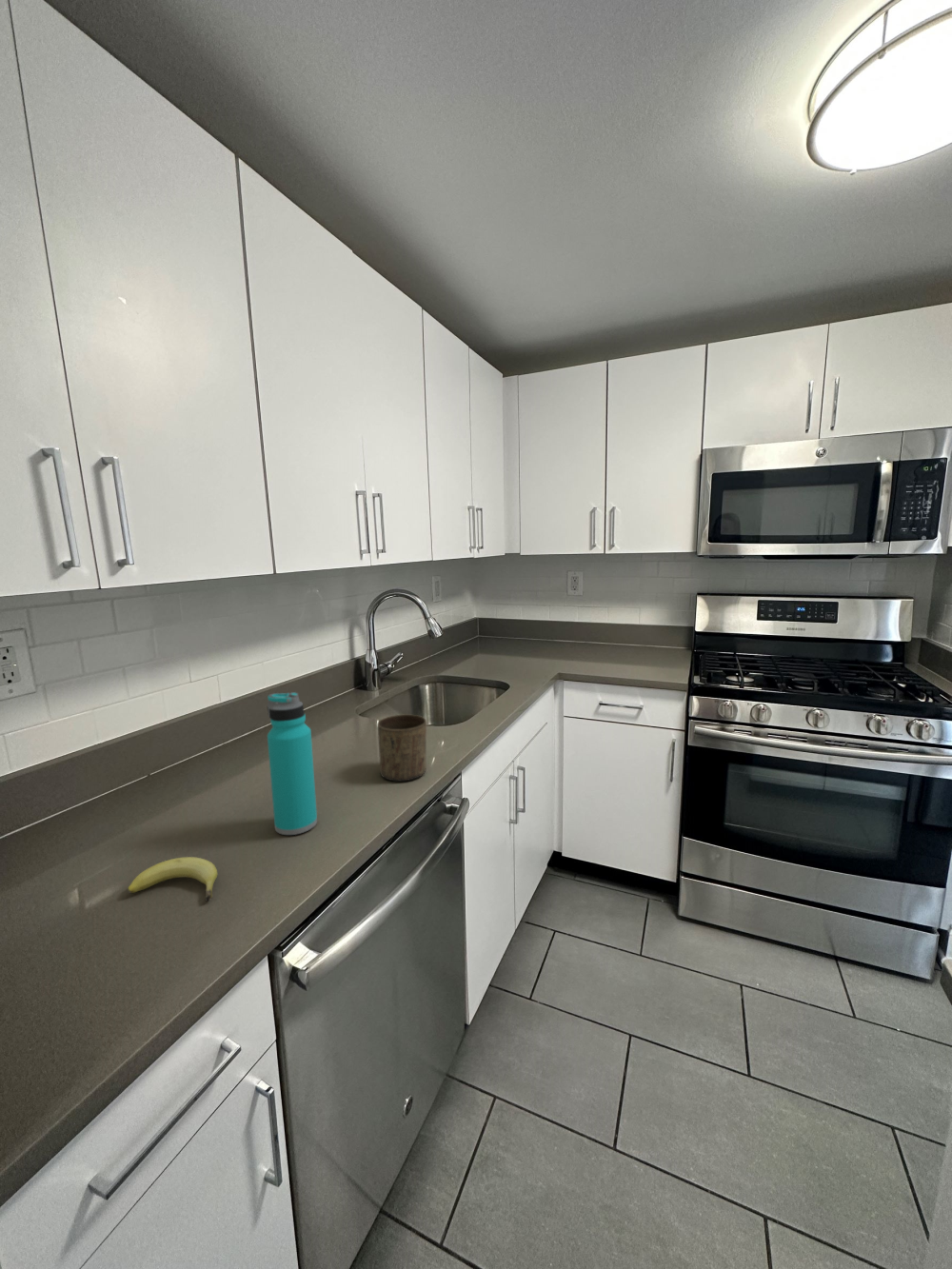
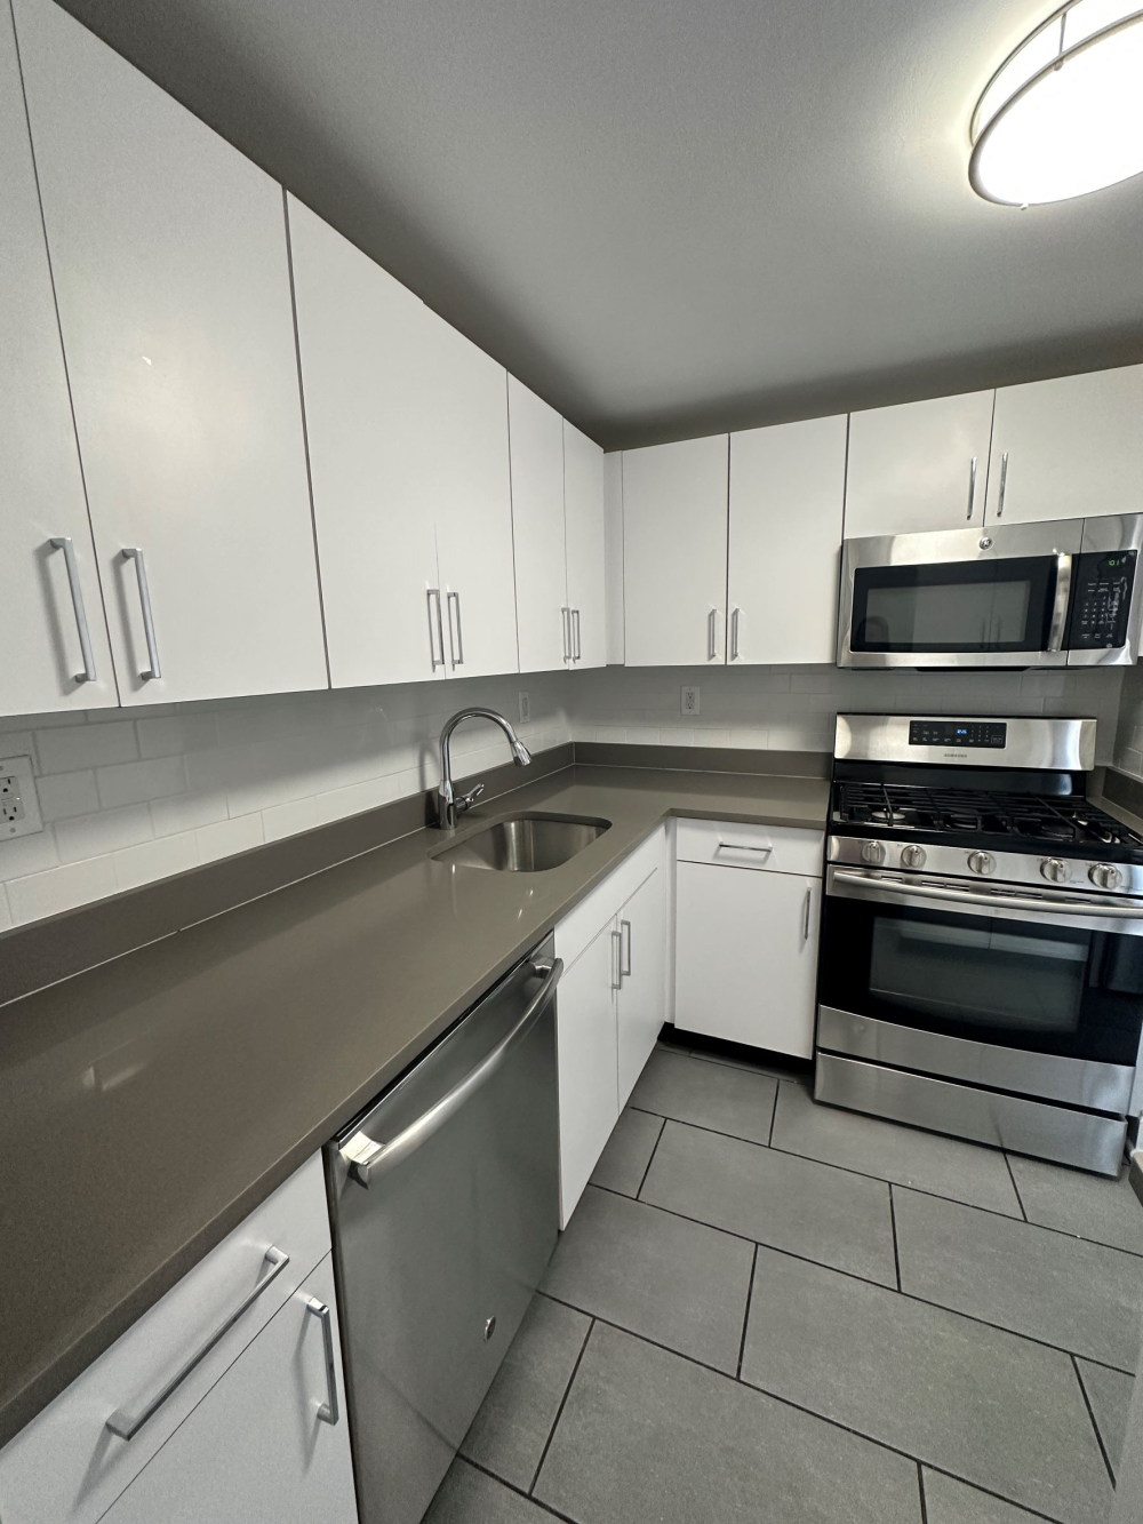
- water bottle (291, 761)
- fruit (180, 876)
- cup (403, 746)
